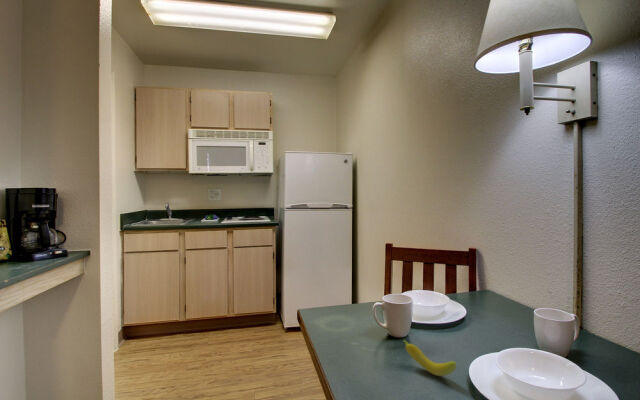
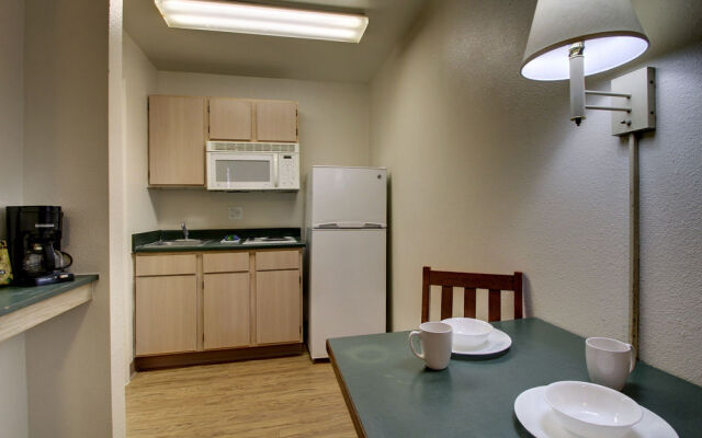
- fruit (428, 360)
